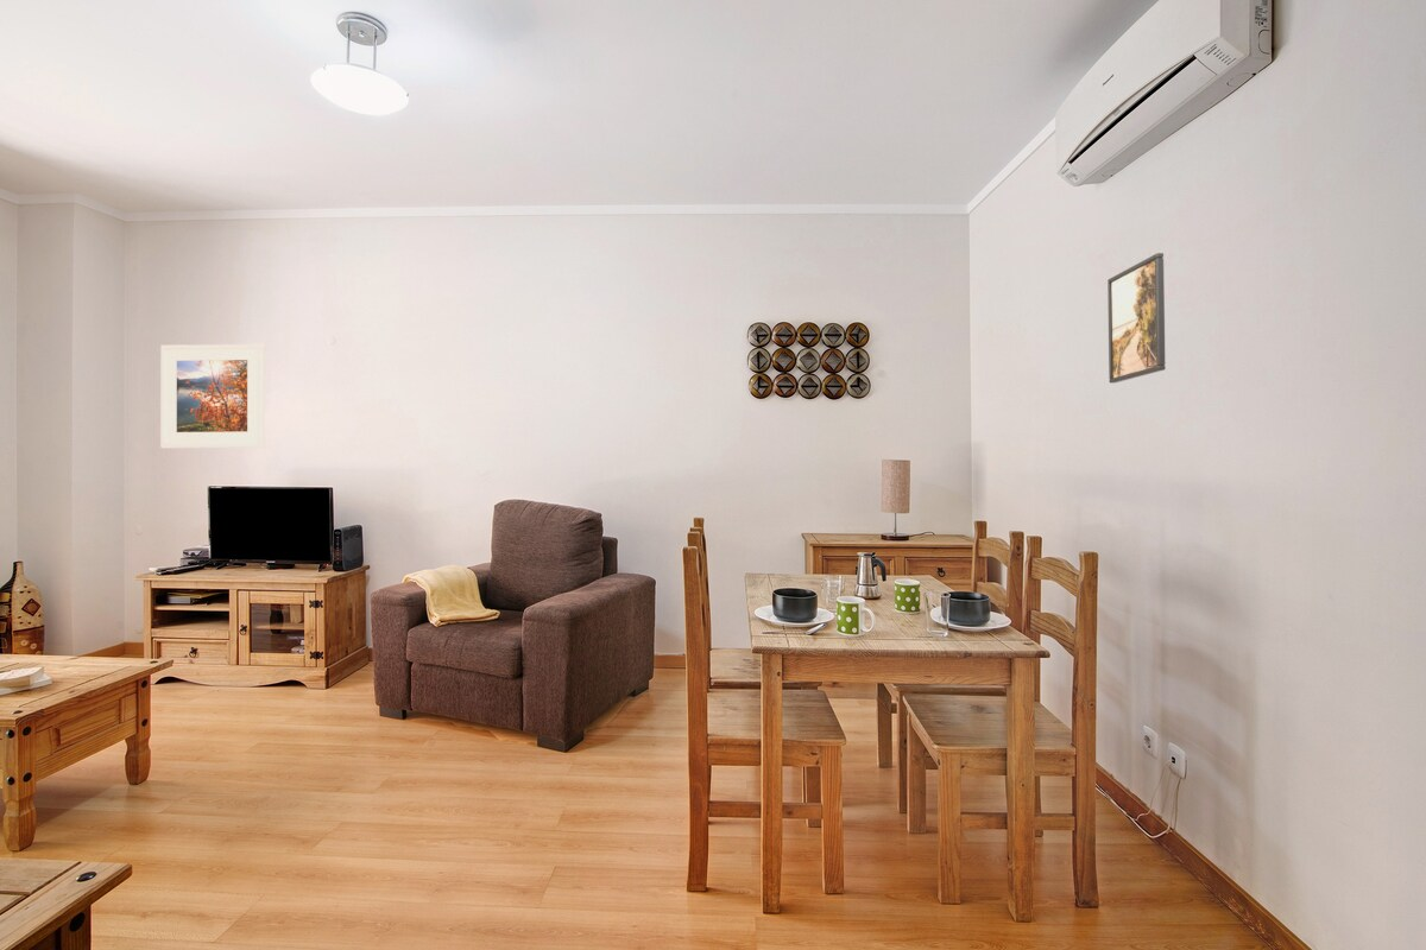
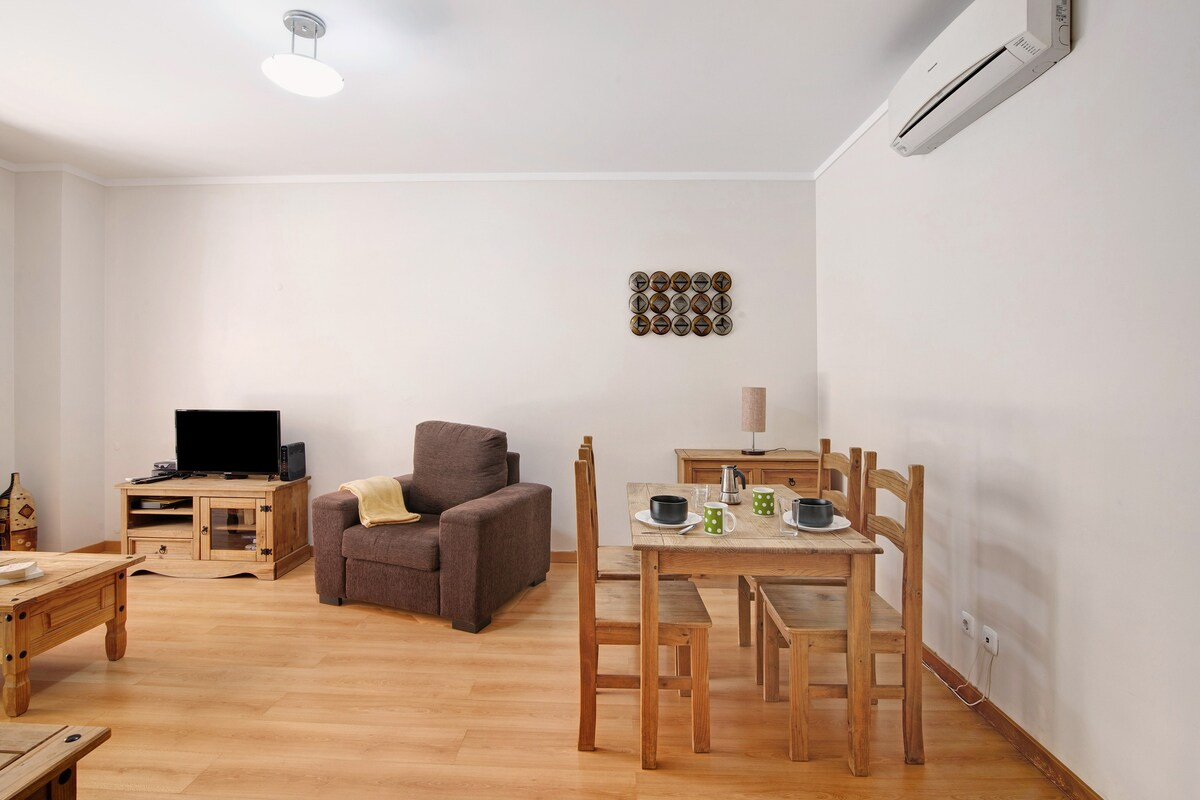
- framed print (213, 395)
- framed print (1134, 322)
